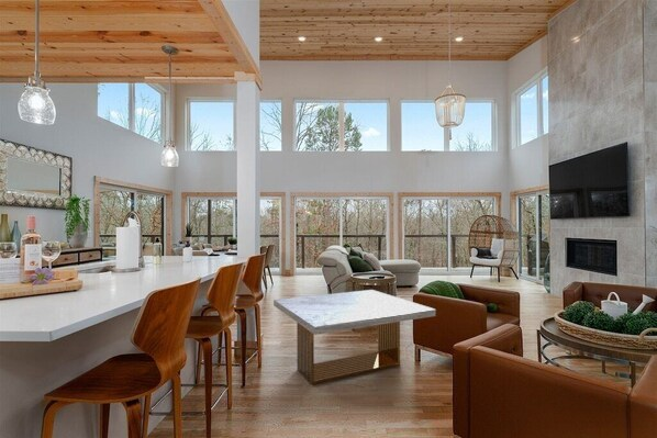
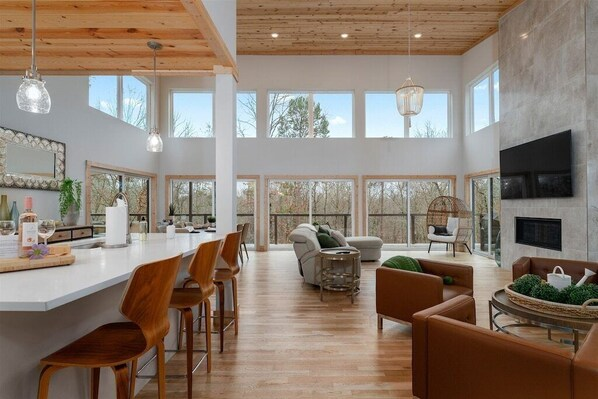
- coffee table (349, 328)
